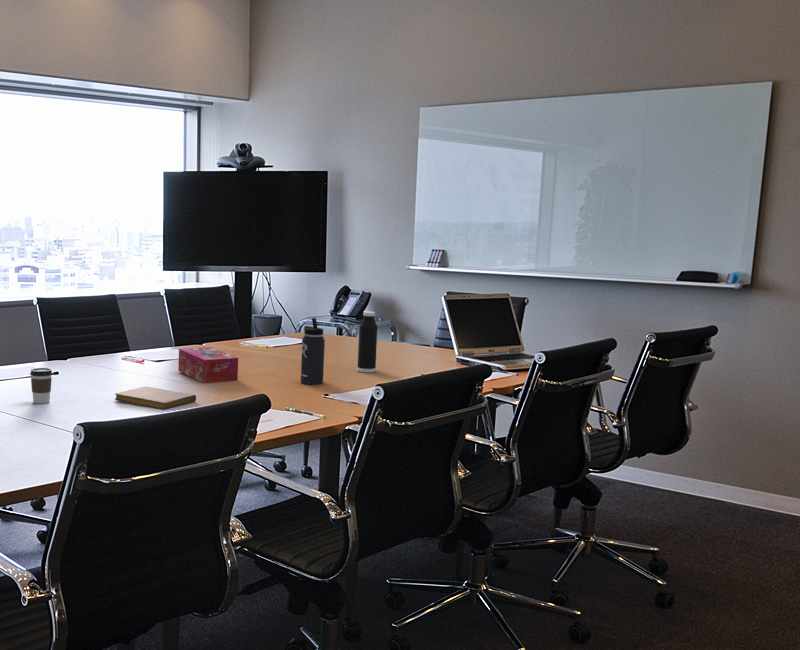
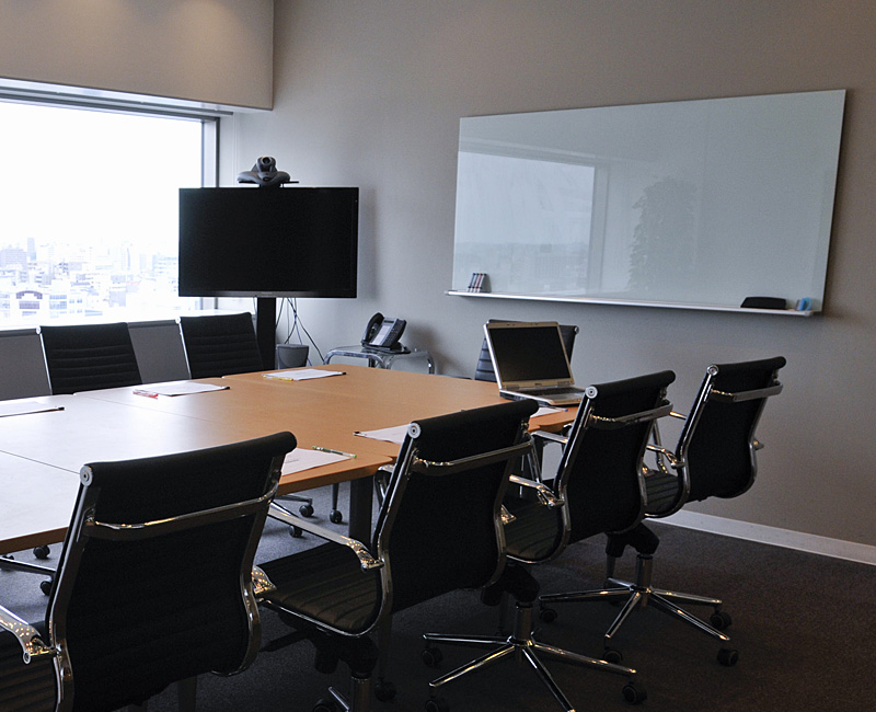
- tissue box (207, 364)
- thermos bottle (311, 350)
- water bottle (367, 341)
- notebook (155, 397)
- coffee cup (41, 385)
